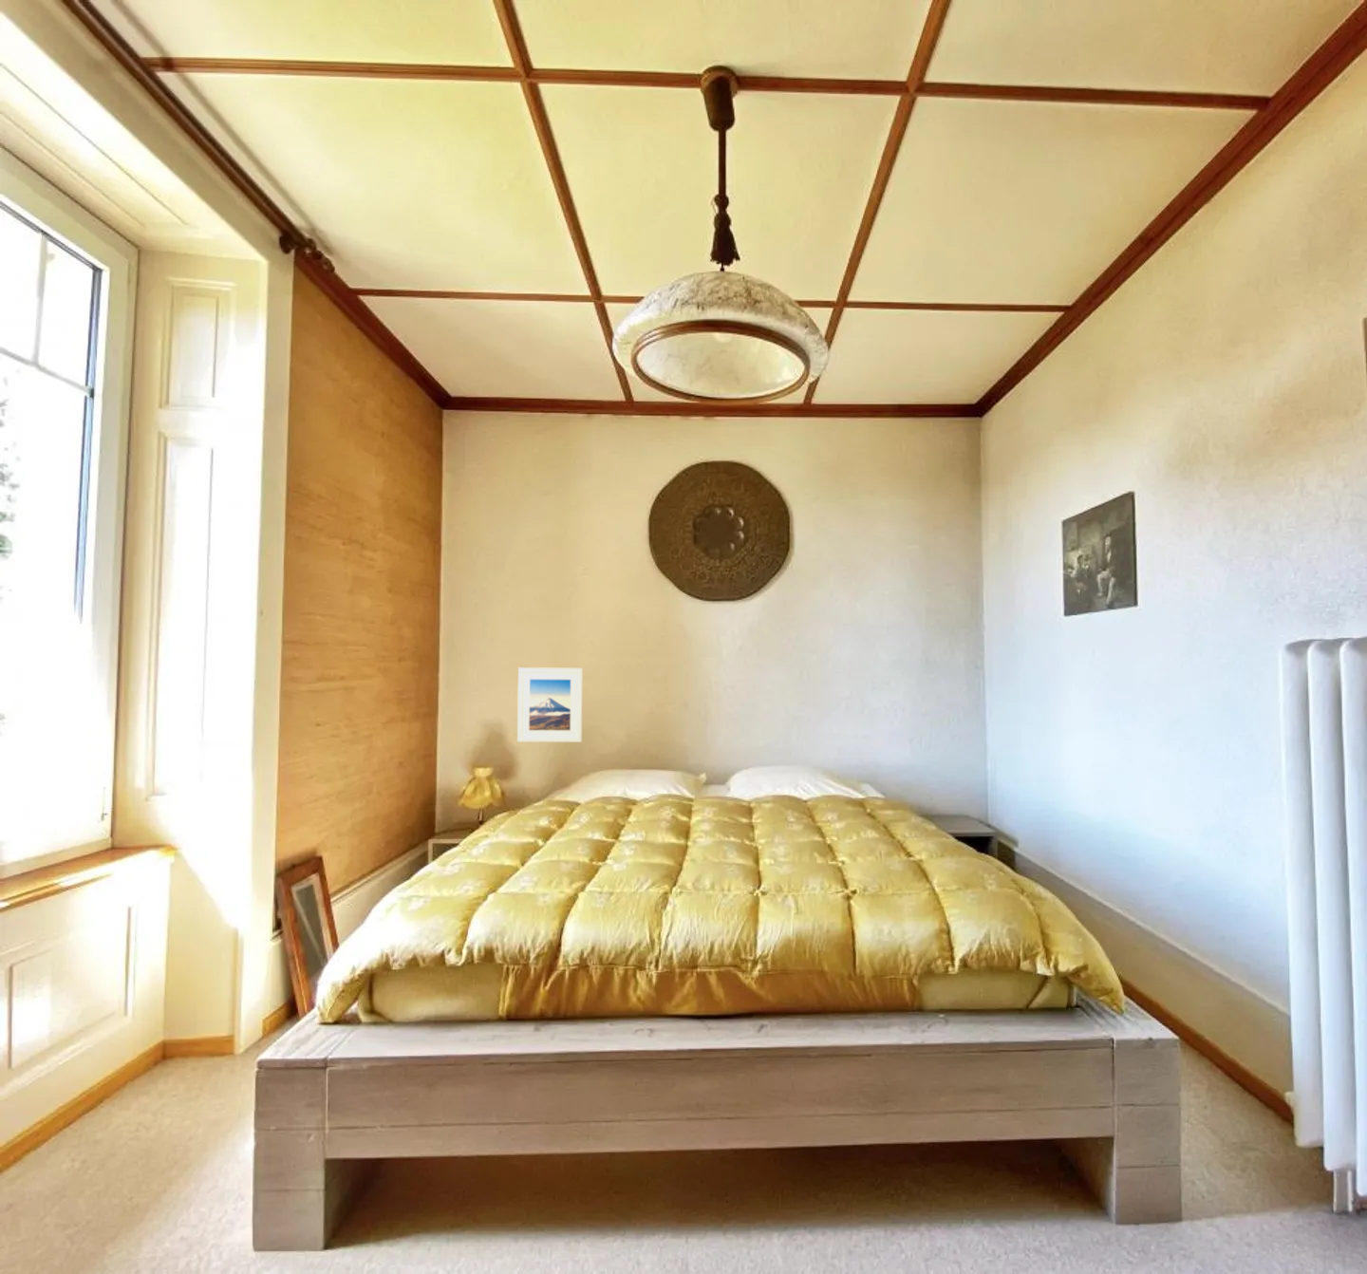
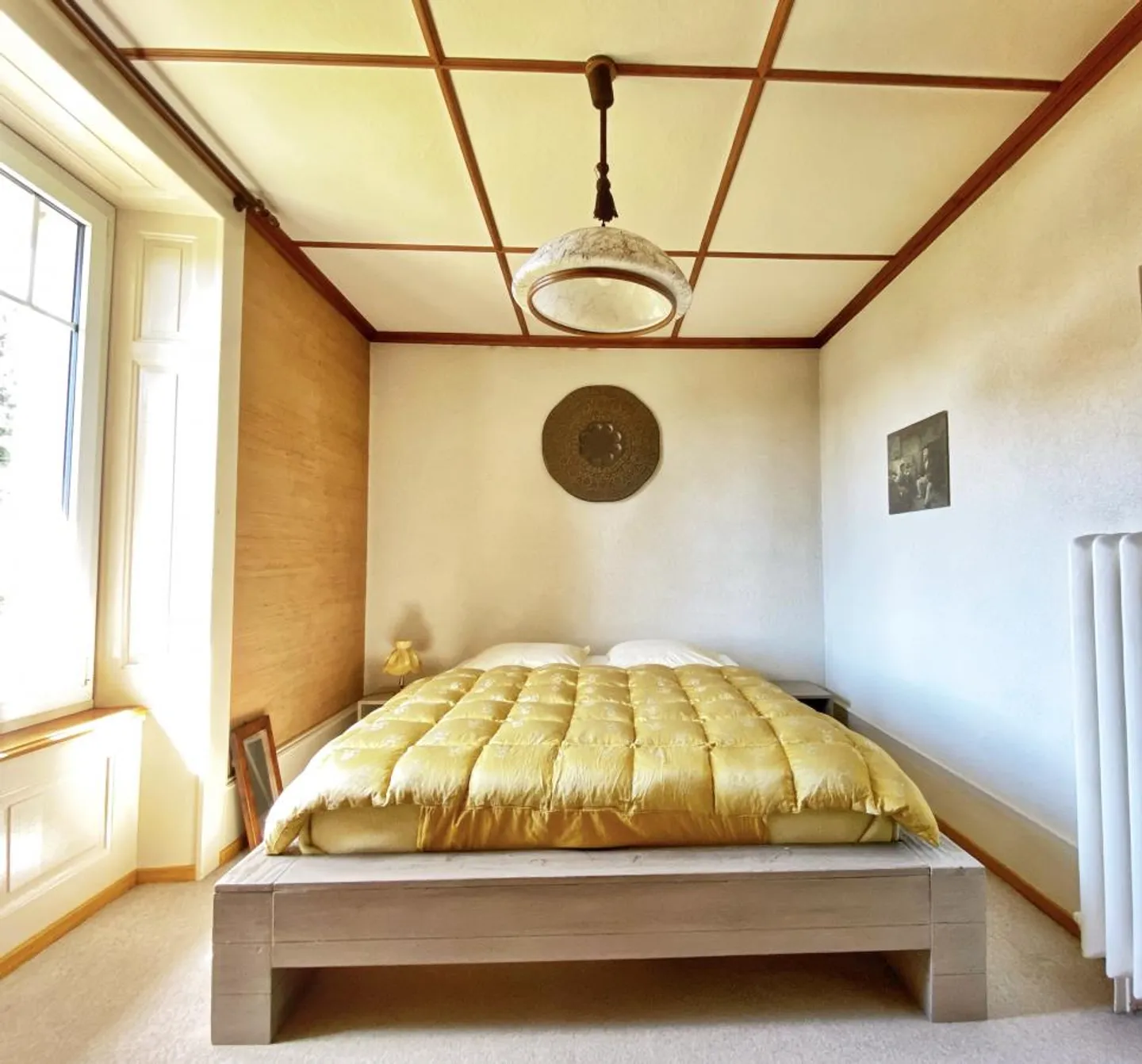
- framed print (549, 704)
